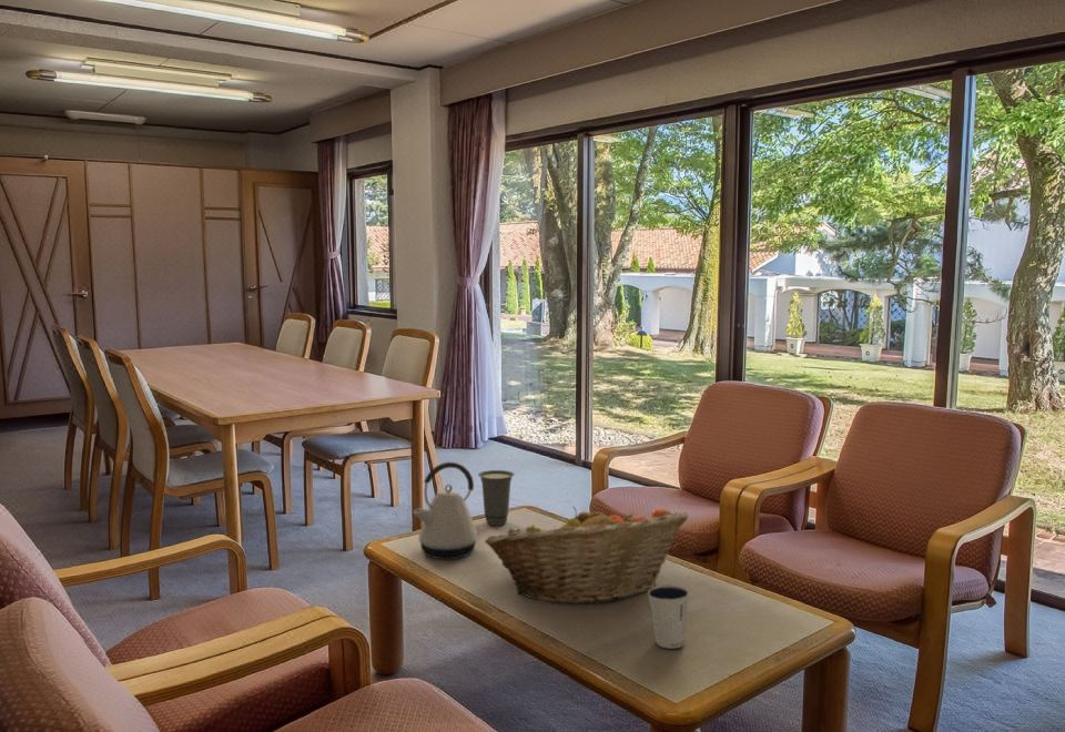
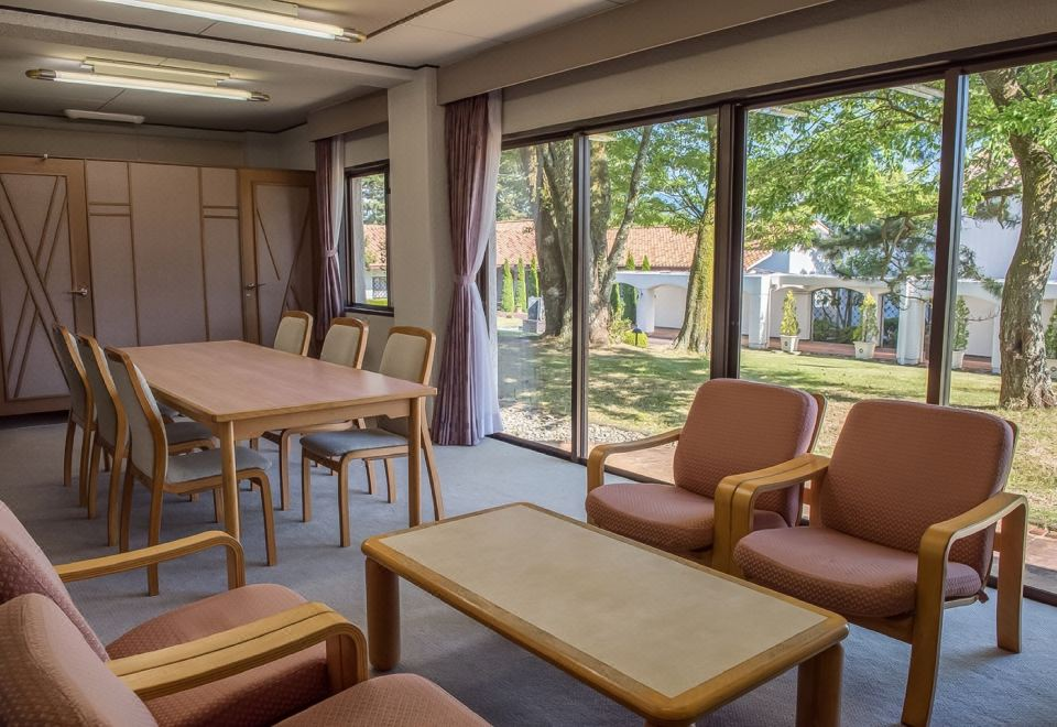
- dixie cup (667, 617)
- fruit basket (587, 543)
- kettle (446, 508)
- cup (496, 498)
